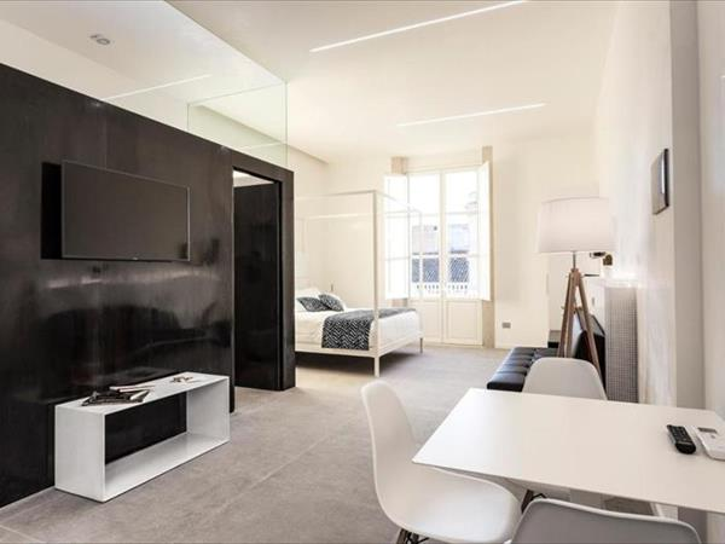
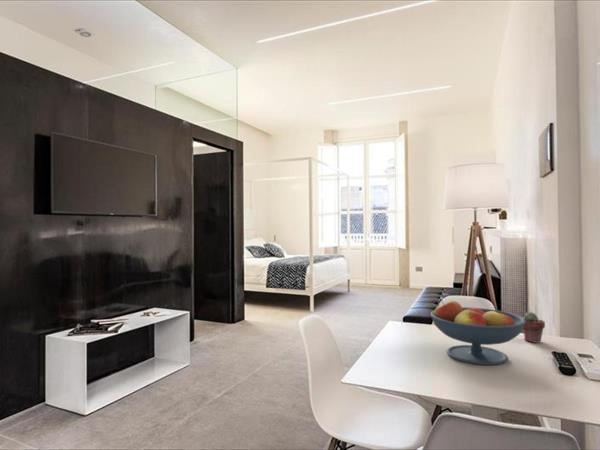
+ fruit bowl (476, 328)
+ potted succulent (532, 326)
